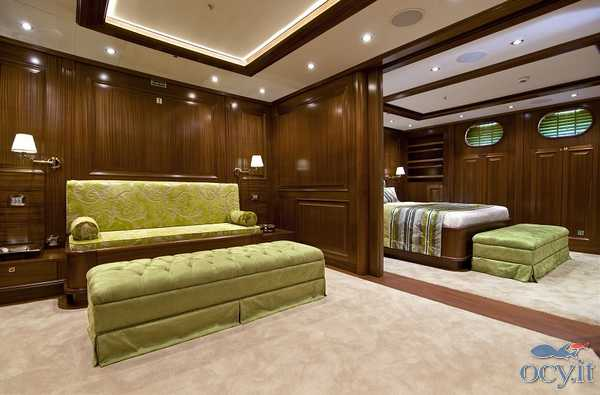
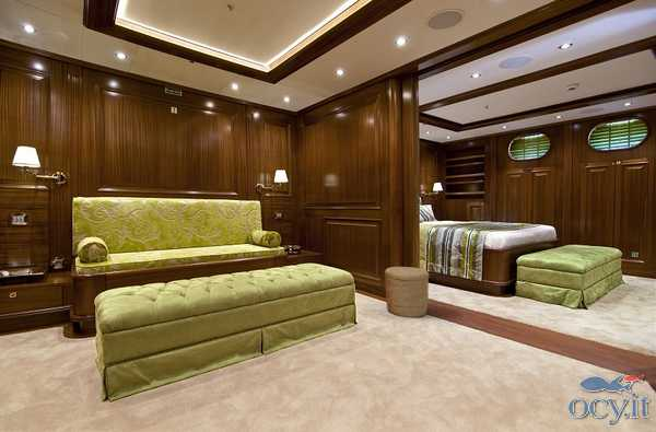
+ woven basket (406, 290)
